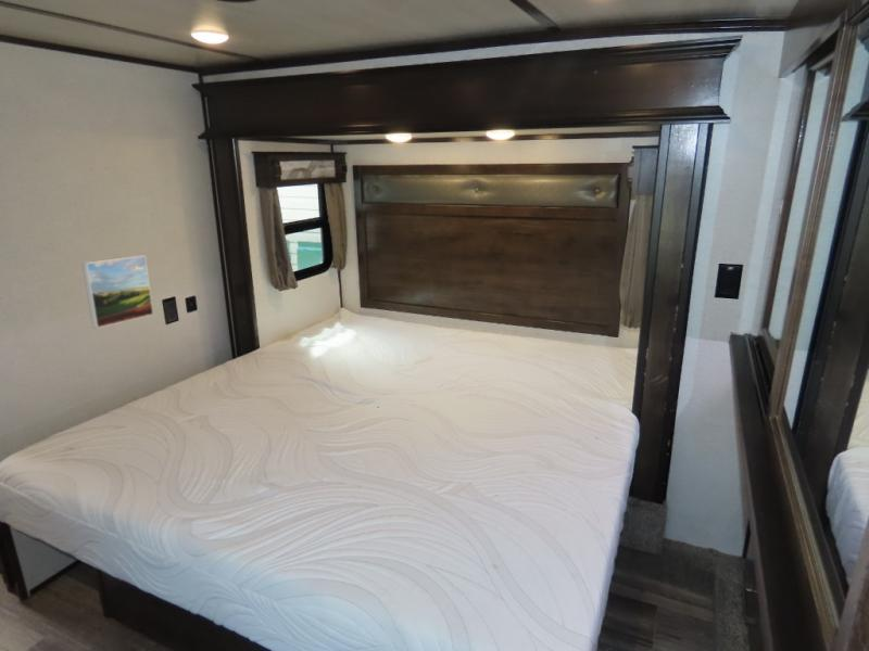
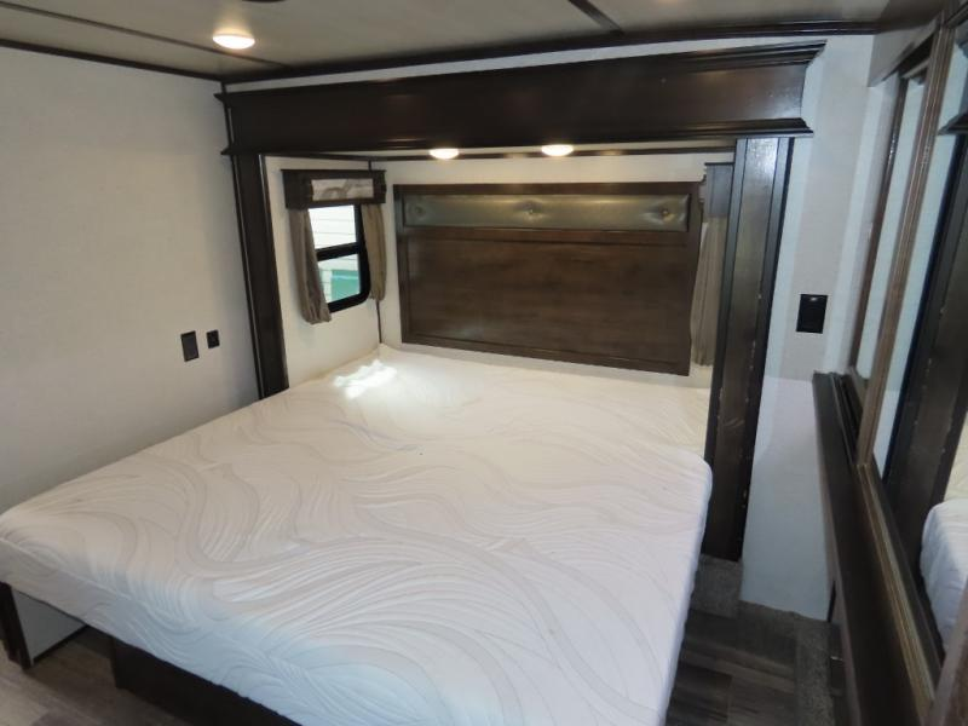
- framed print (119, 290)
